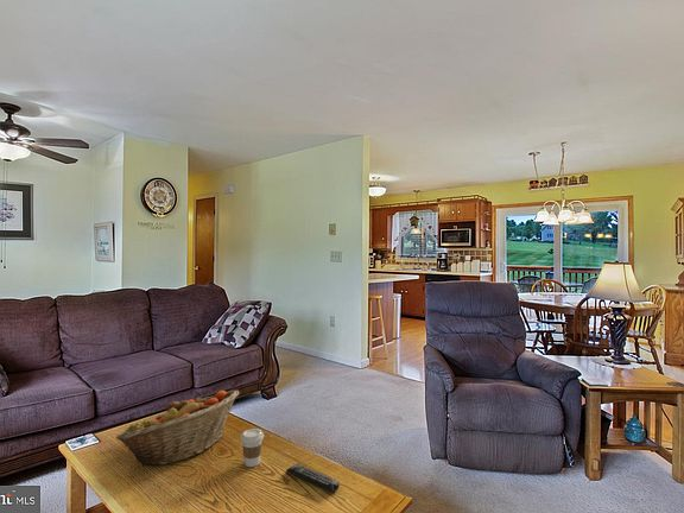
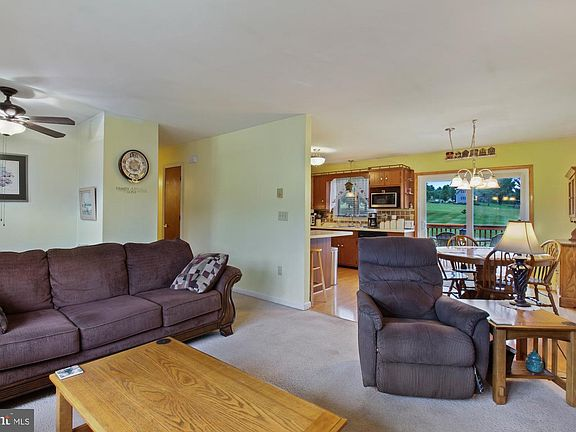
- remote control (311, 476)
- fruit basket (183, 422)
- coffee cup (252, 446)
